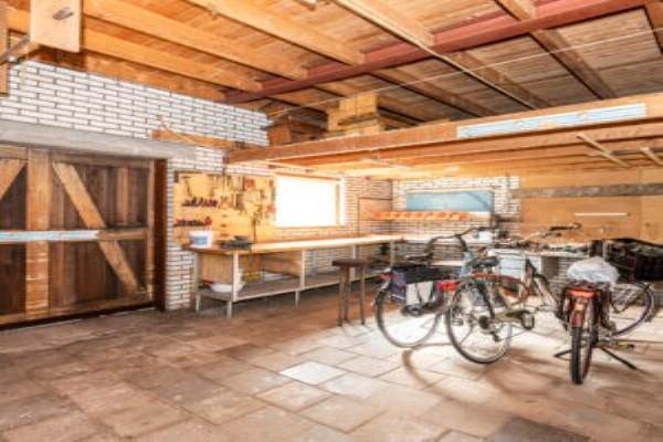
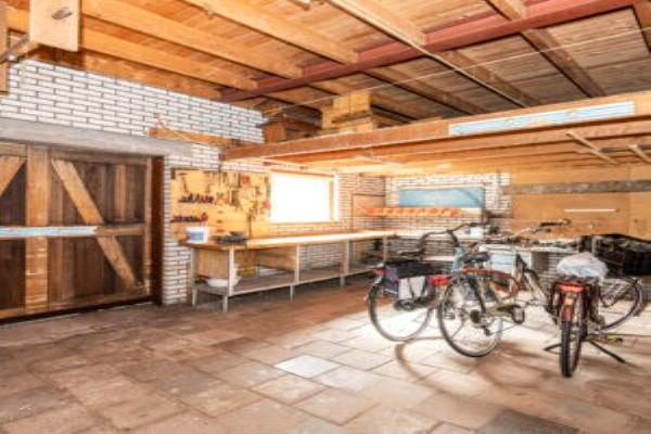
- stool (348, 291)
